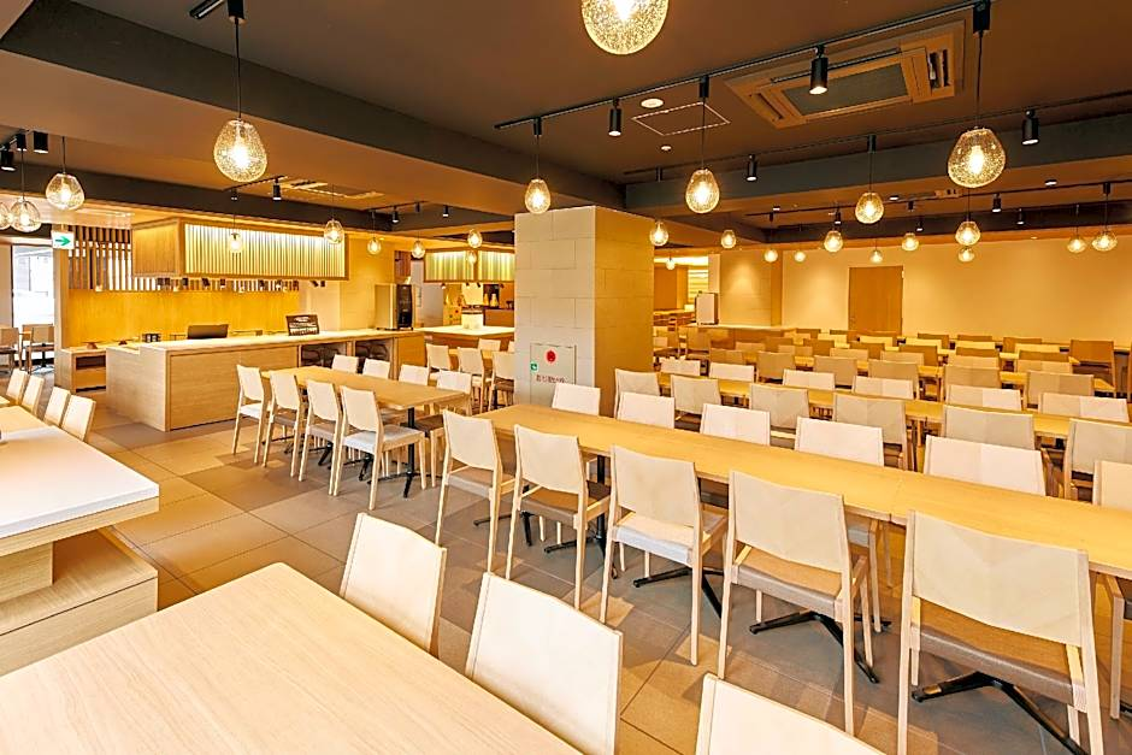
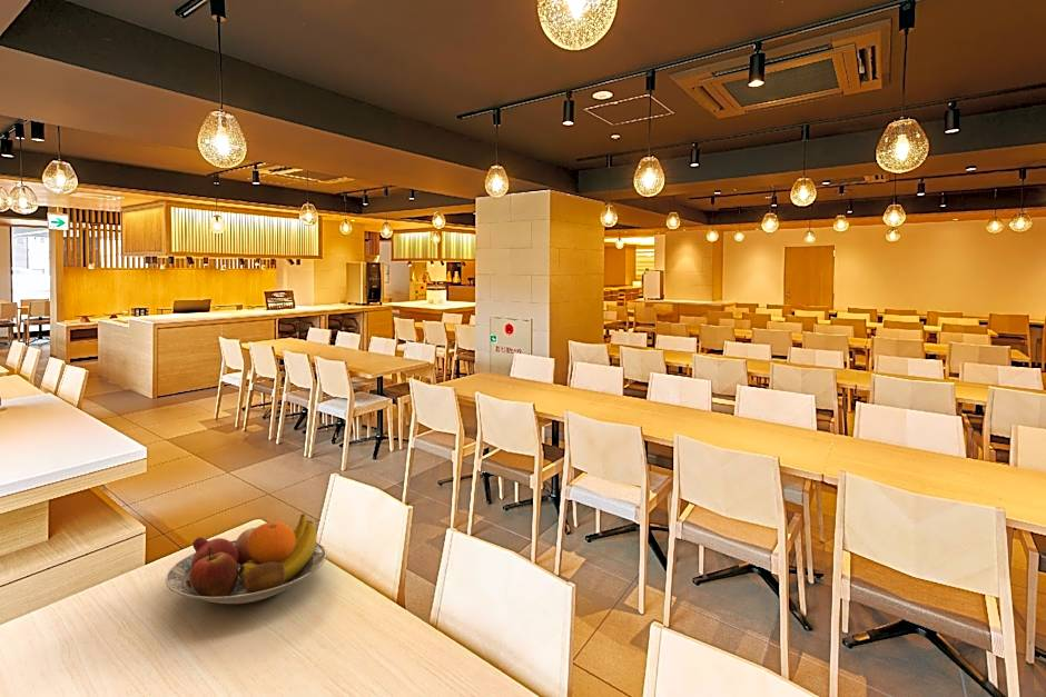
+ fruit bowl (250, 556)
